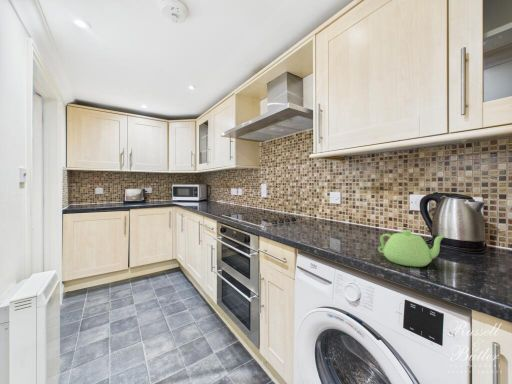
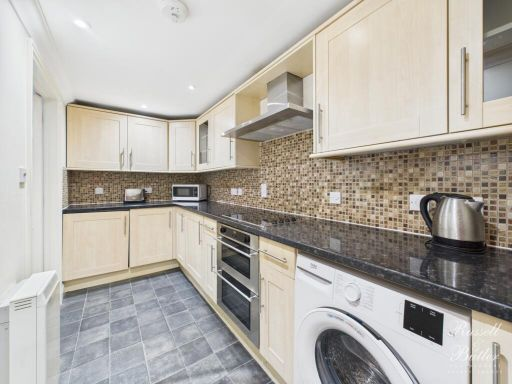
- teapot (409, 246)
